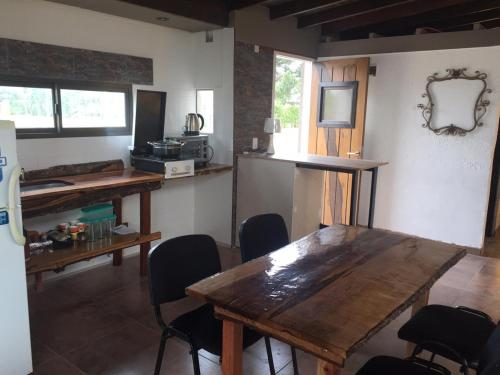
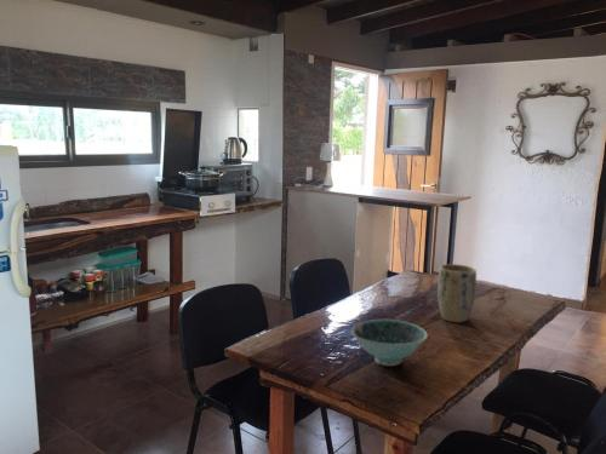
+ bowl (388, 345)
+ plant pot (456, 293)
